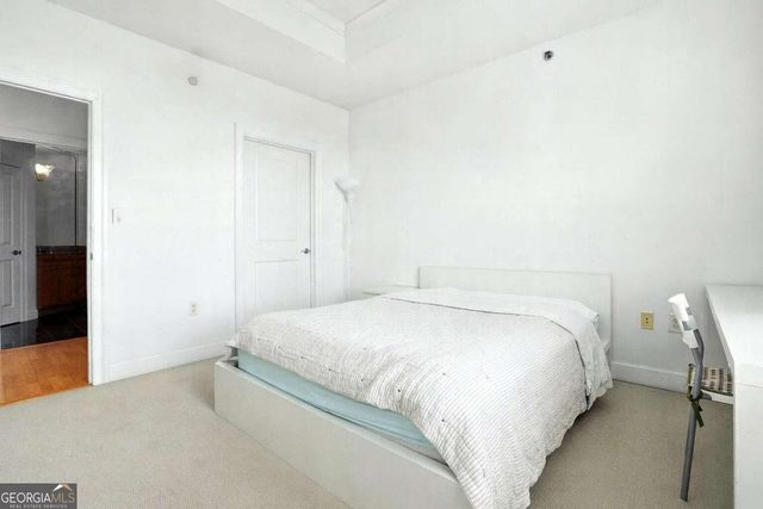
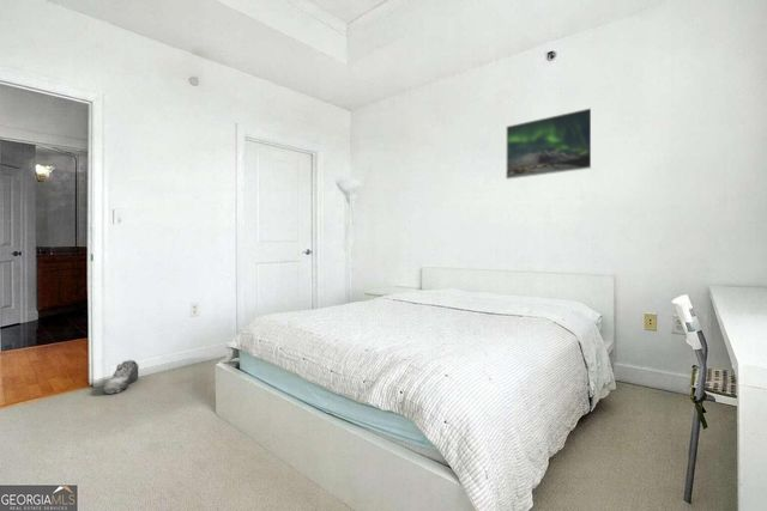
+ shoe (122, 373)
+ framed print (546, 146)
